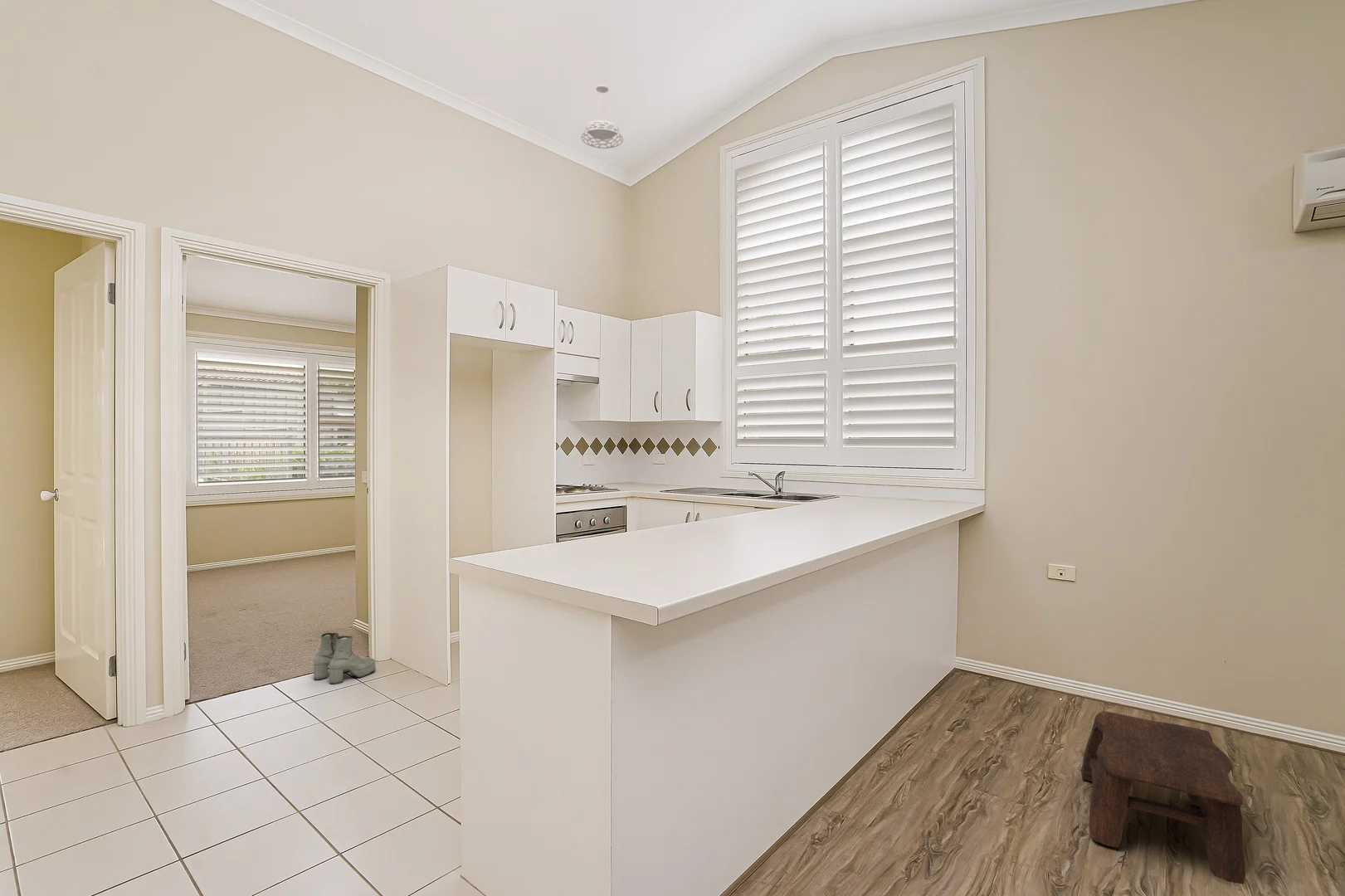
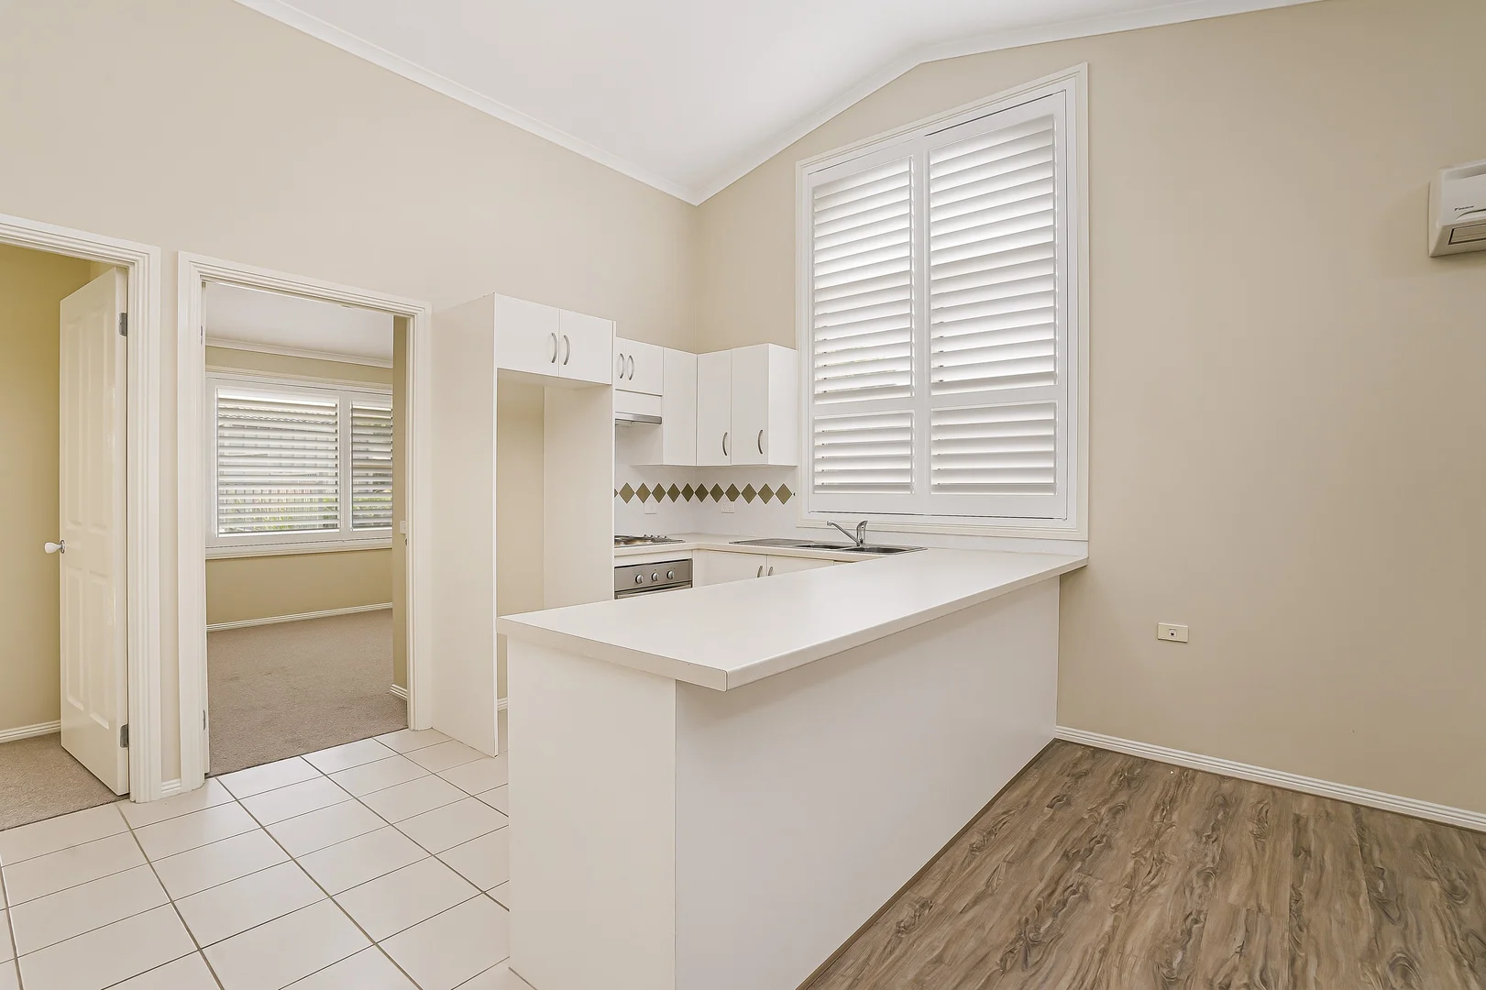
- boots (344, 654)
- pendant light (605, 111)
- stool (1152, 783)
